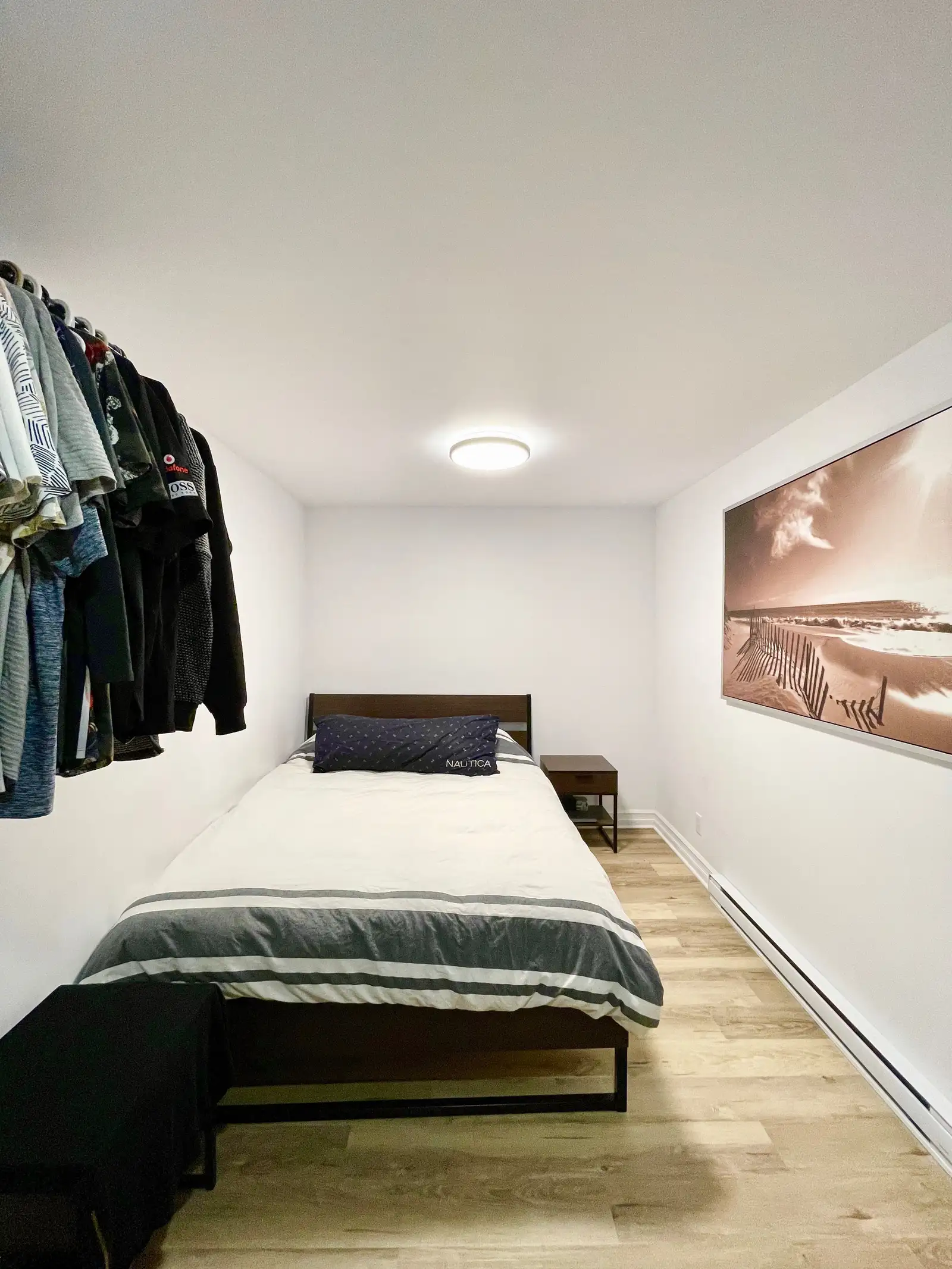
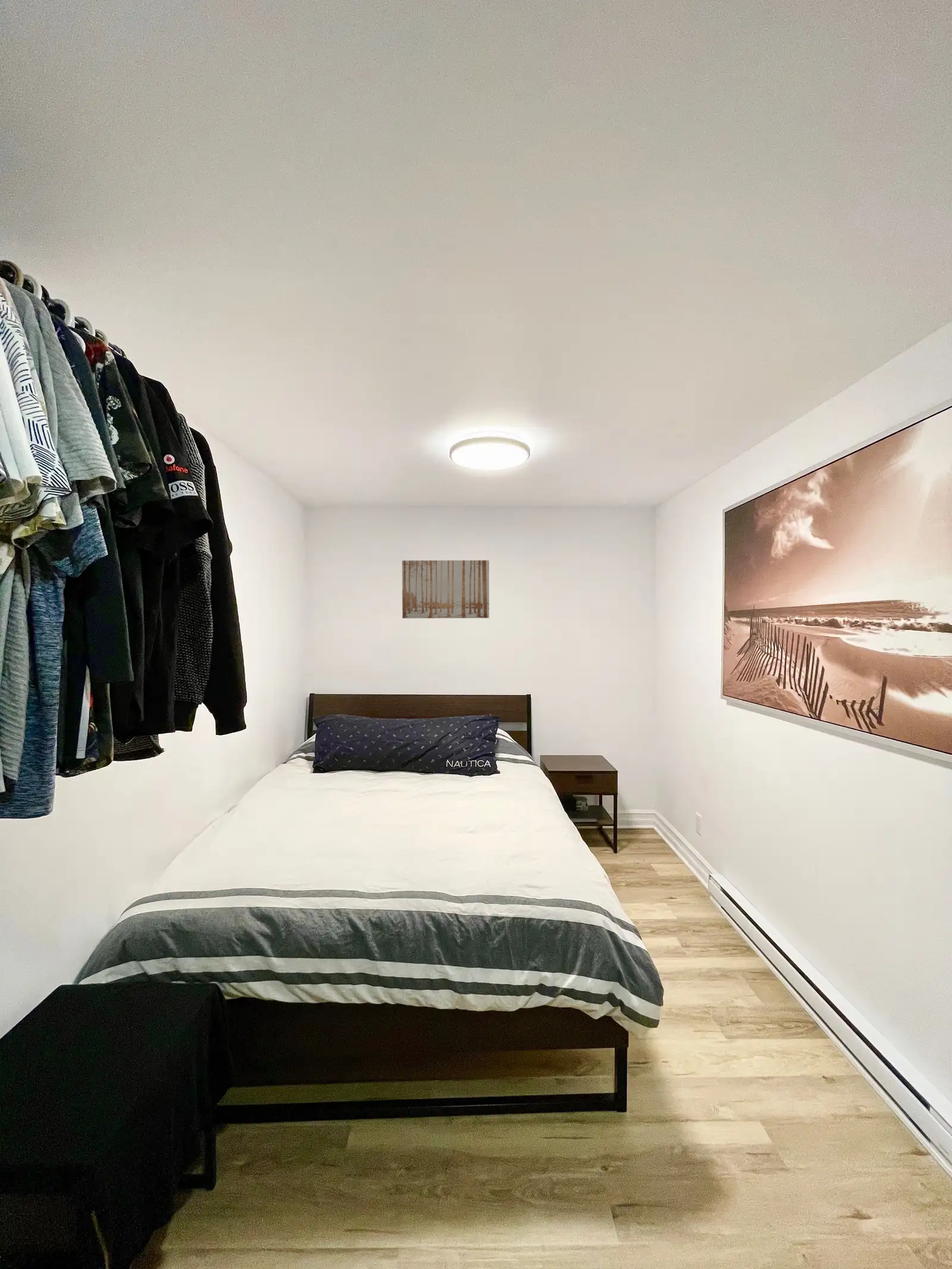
+ wall art (446, 589)
